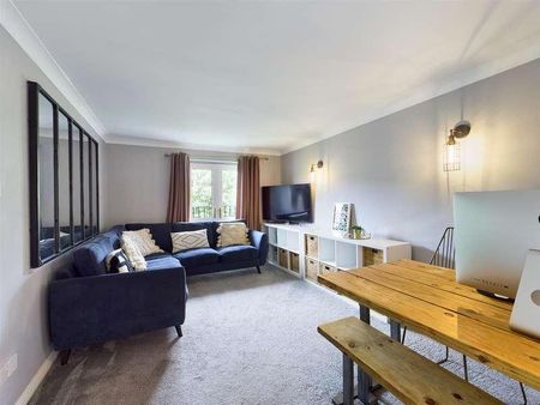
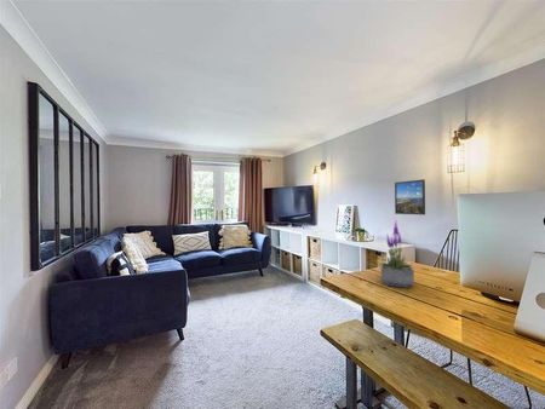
+ potted plant (396, 250)
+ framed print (408, 197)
